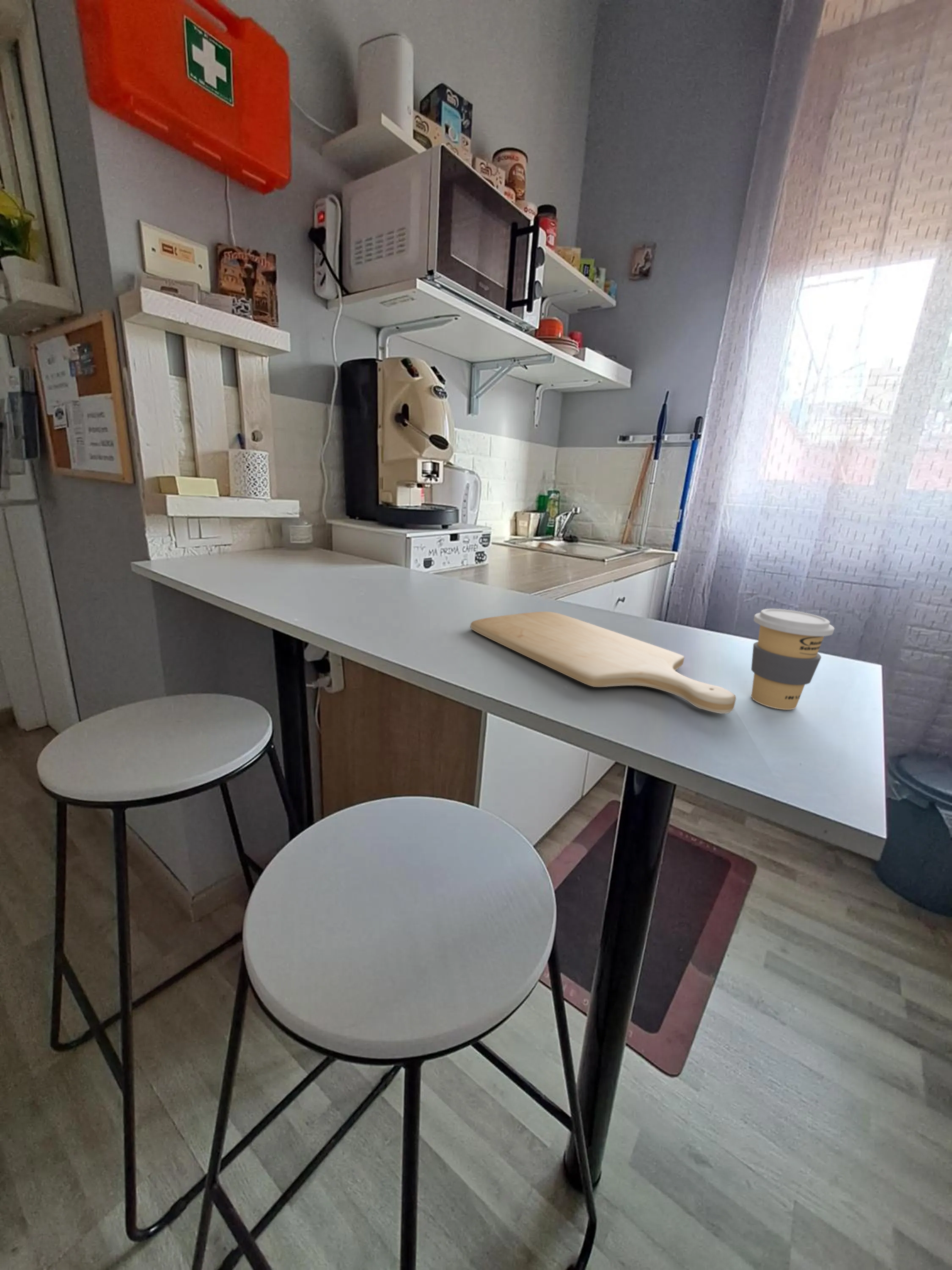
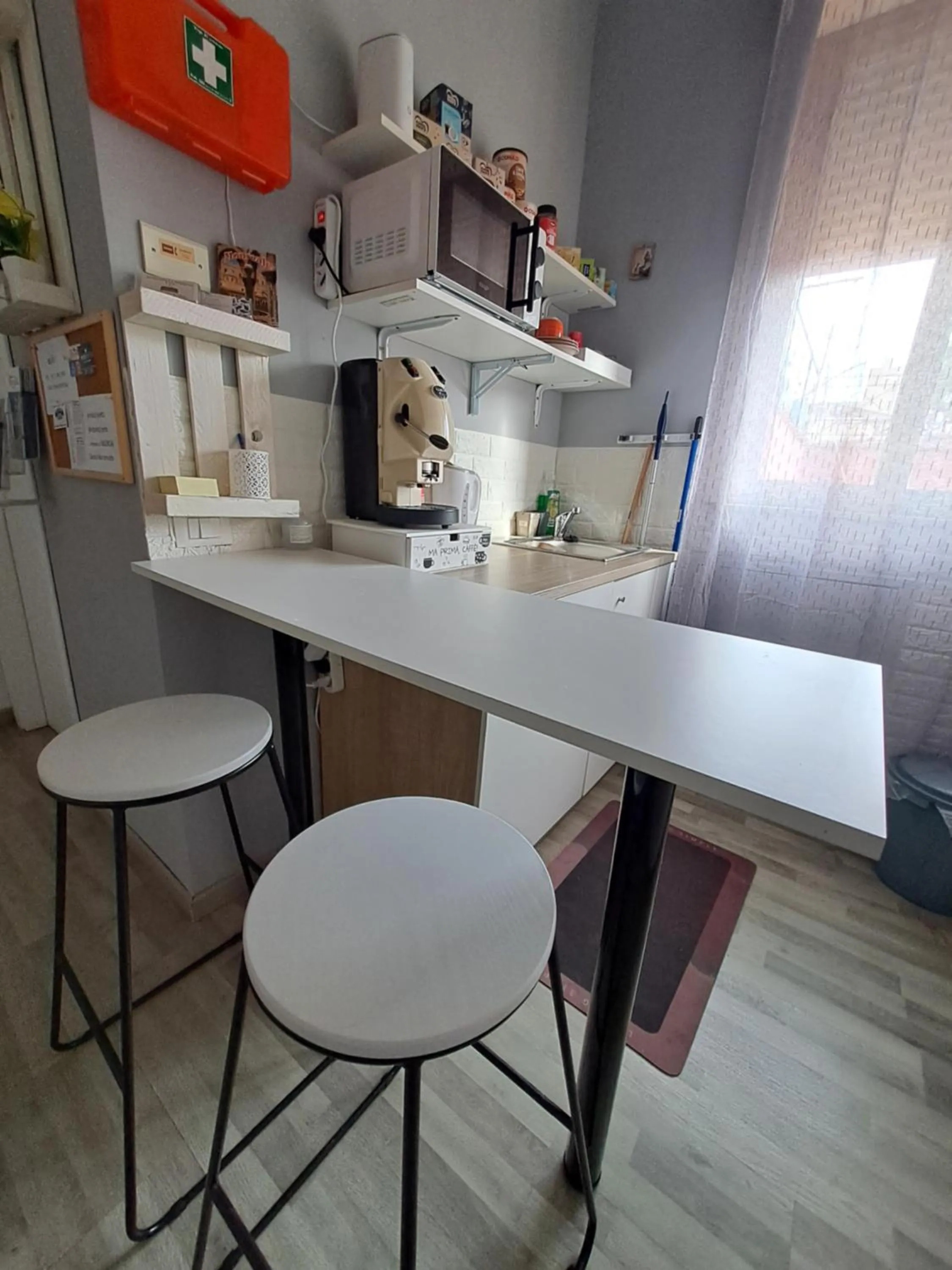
- chopping board (598, 653)
- coffee cup (783, 660)
